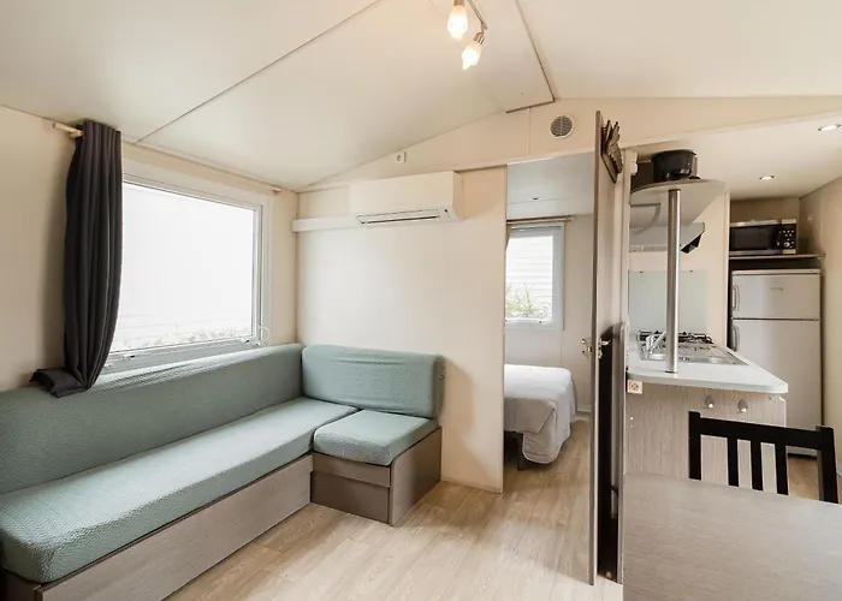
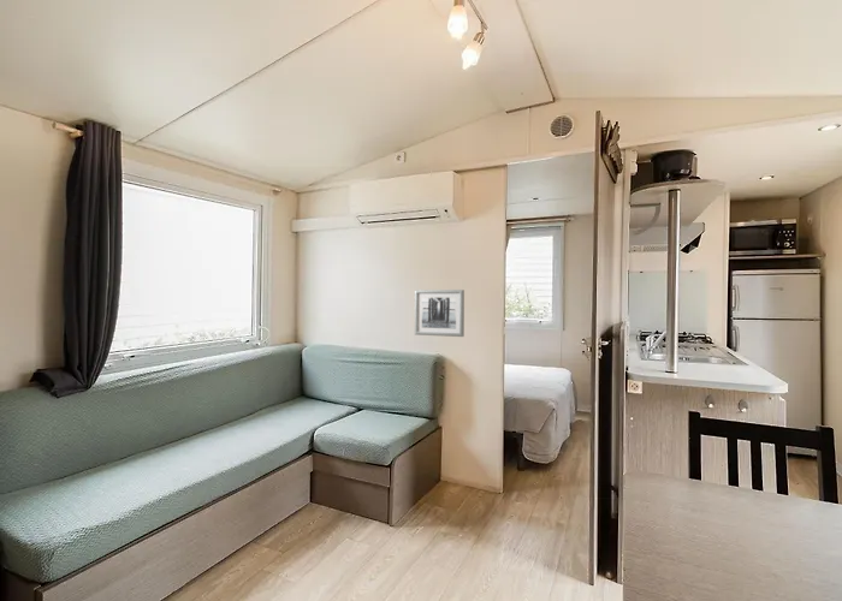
+ wall art (438, 313)
